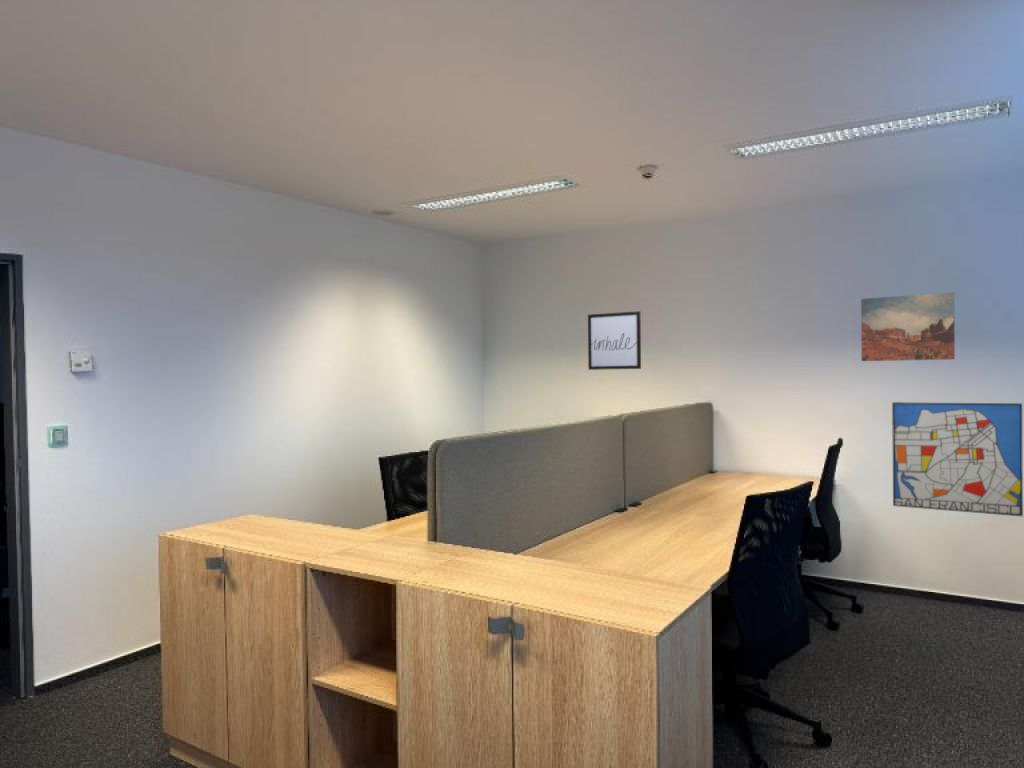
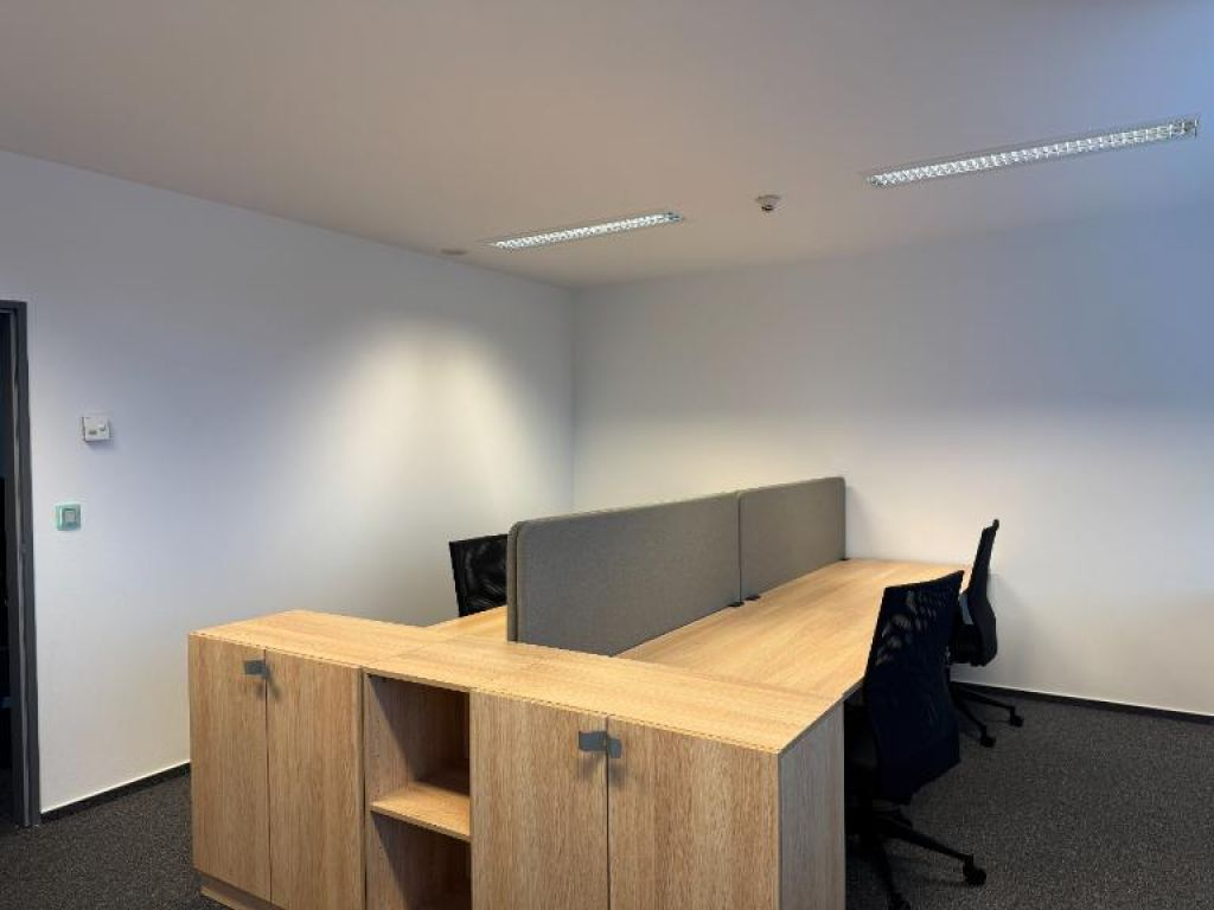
- wall art (906, 328)
- wall art (954, 456)
- wall art (613, 341)
